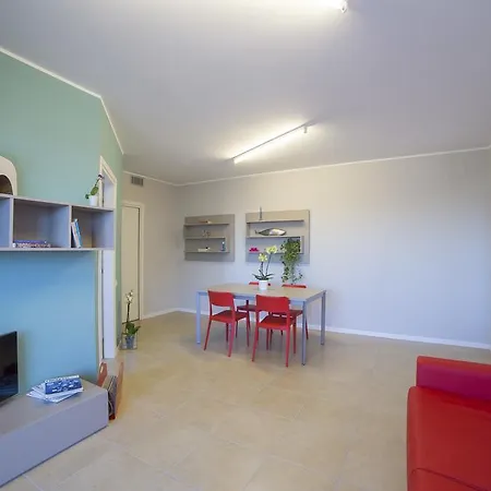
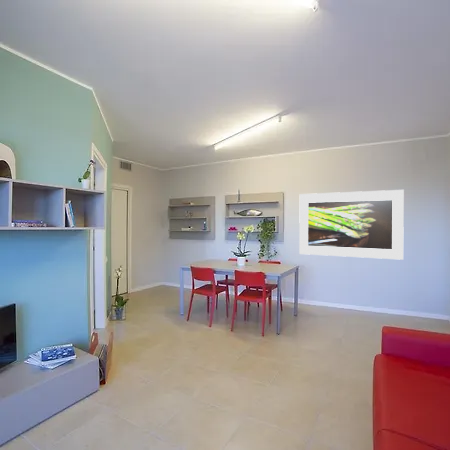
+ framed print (347, 224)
